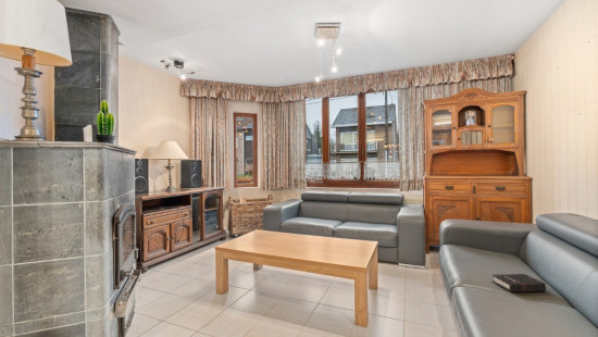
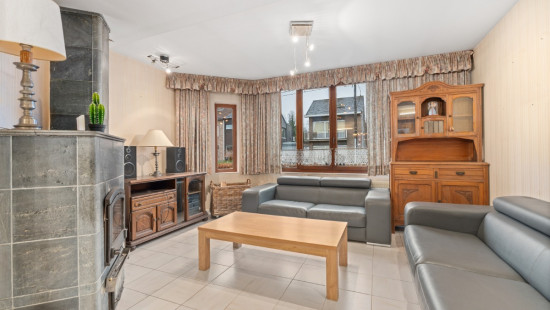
- hardback book (518, 283)
